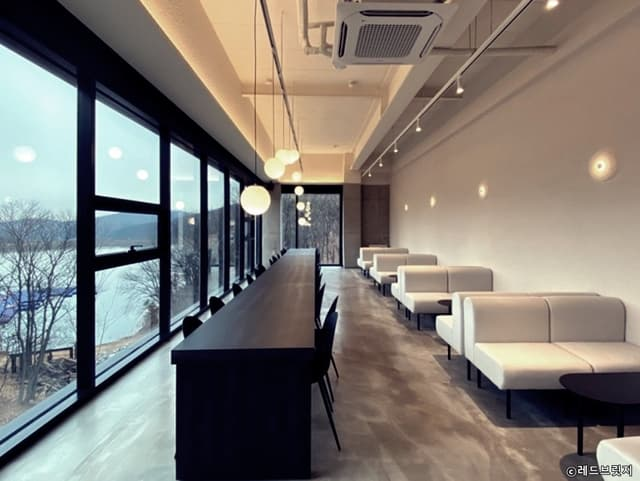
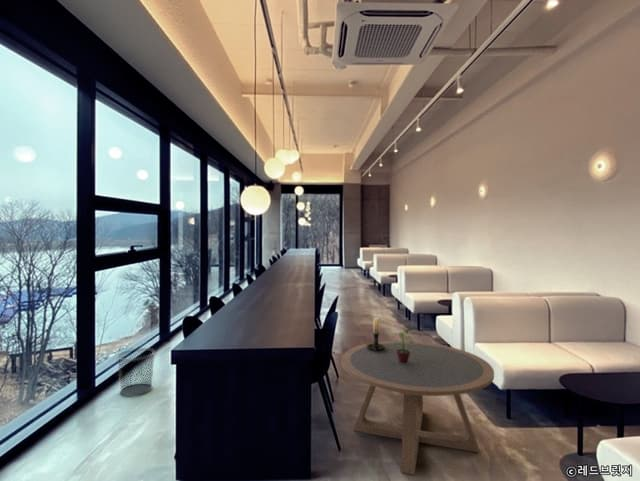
+ potted plant (404, 346)
+ coffee table (413, 399)
+ waste bin (136, 371)
+ candle holder (375, 331)
